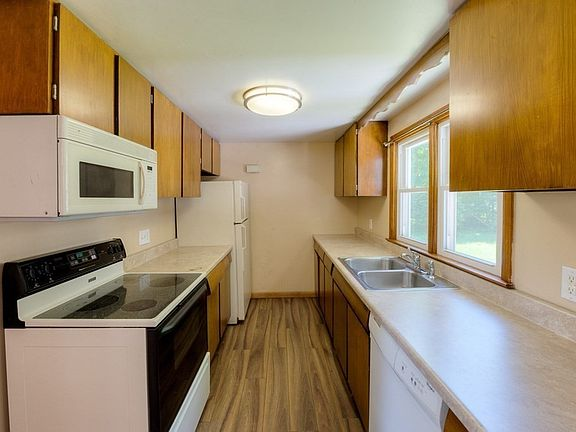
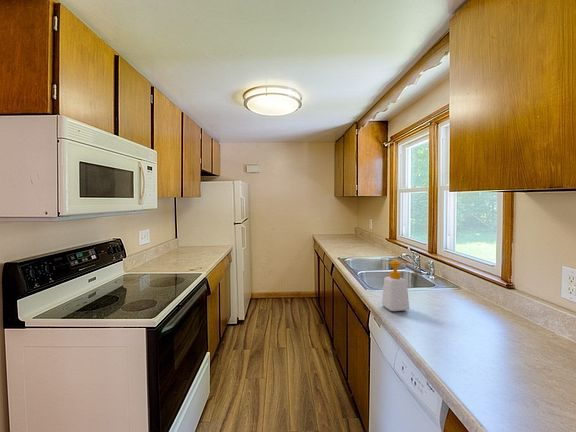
+ soap bottle (399, 284)
